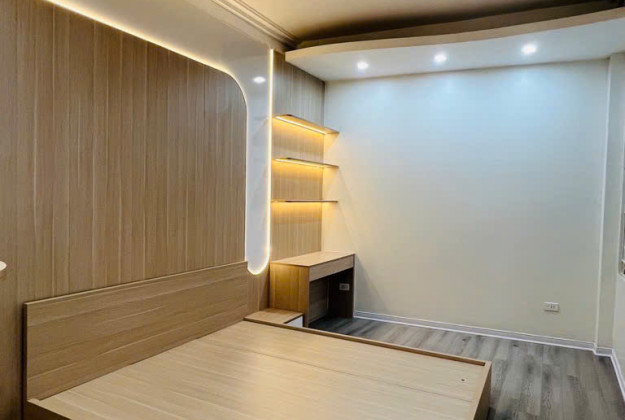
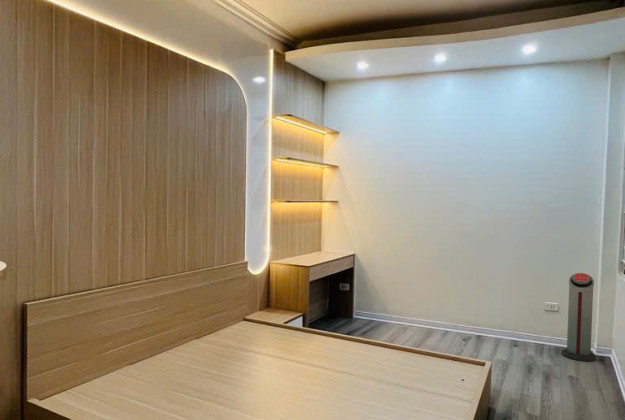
+ air purifier (580, 314)
